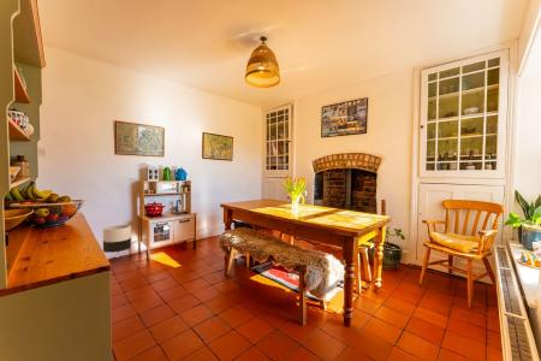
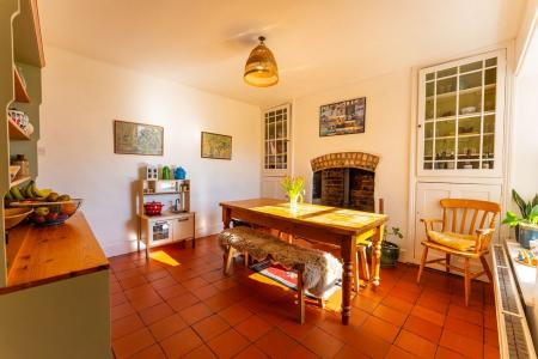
- planter (117, 243)
